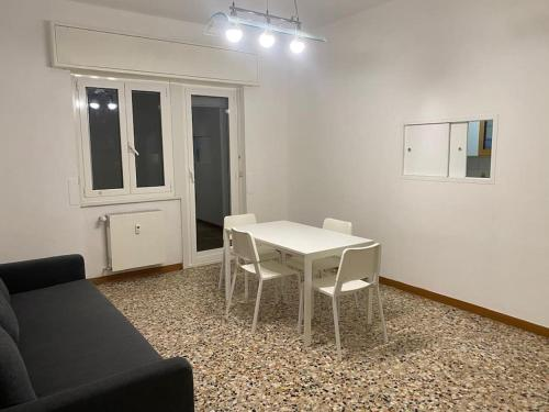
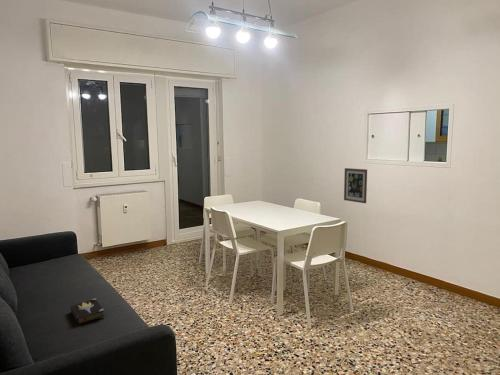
+ hardback book (87, 310)
+ wall art (355, 185)
